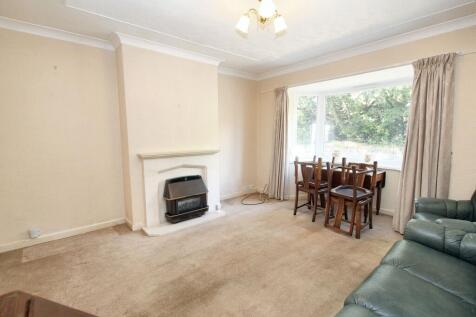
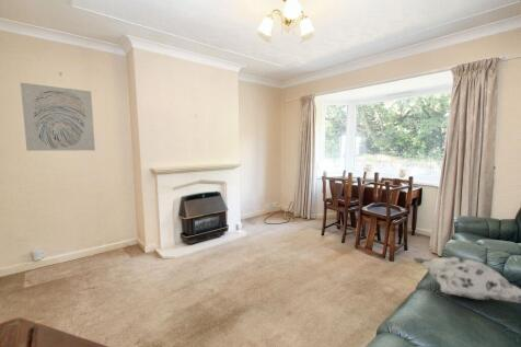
+ decorative pillow (465, 277)
+ wall art (60, 119)
